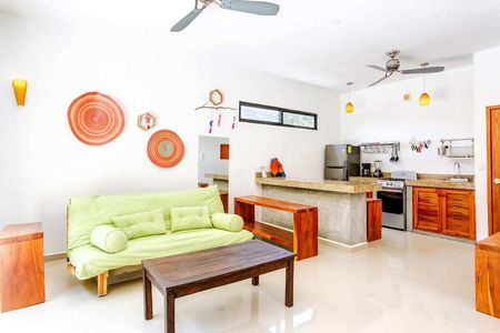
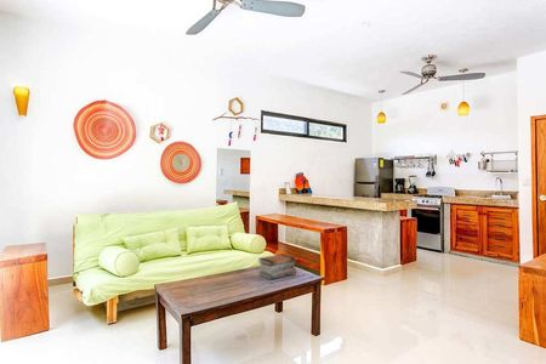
+ book stack (277, 266)
